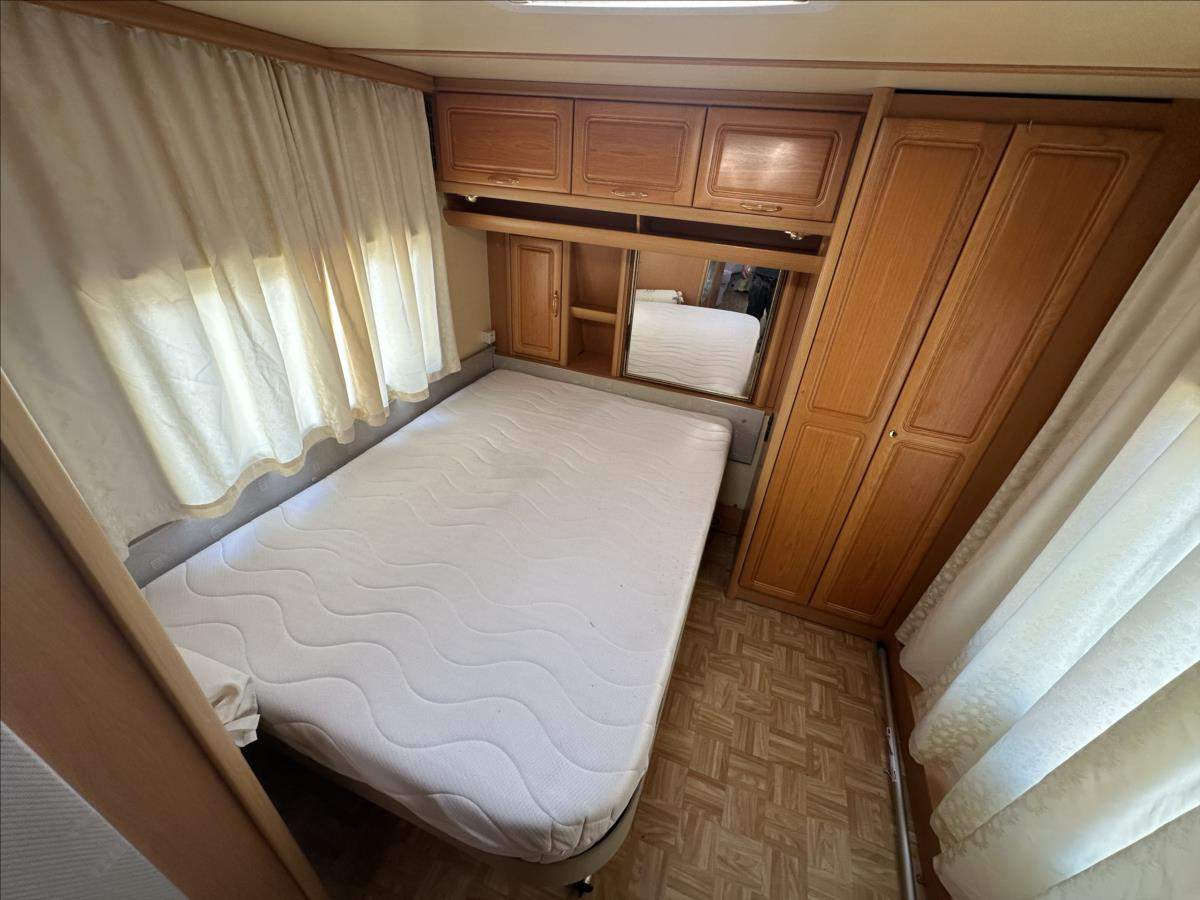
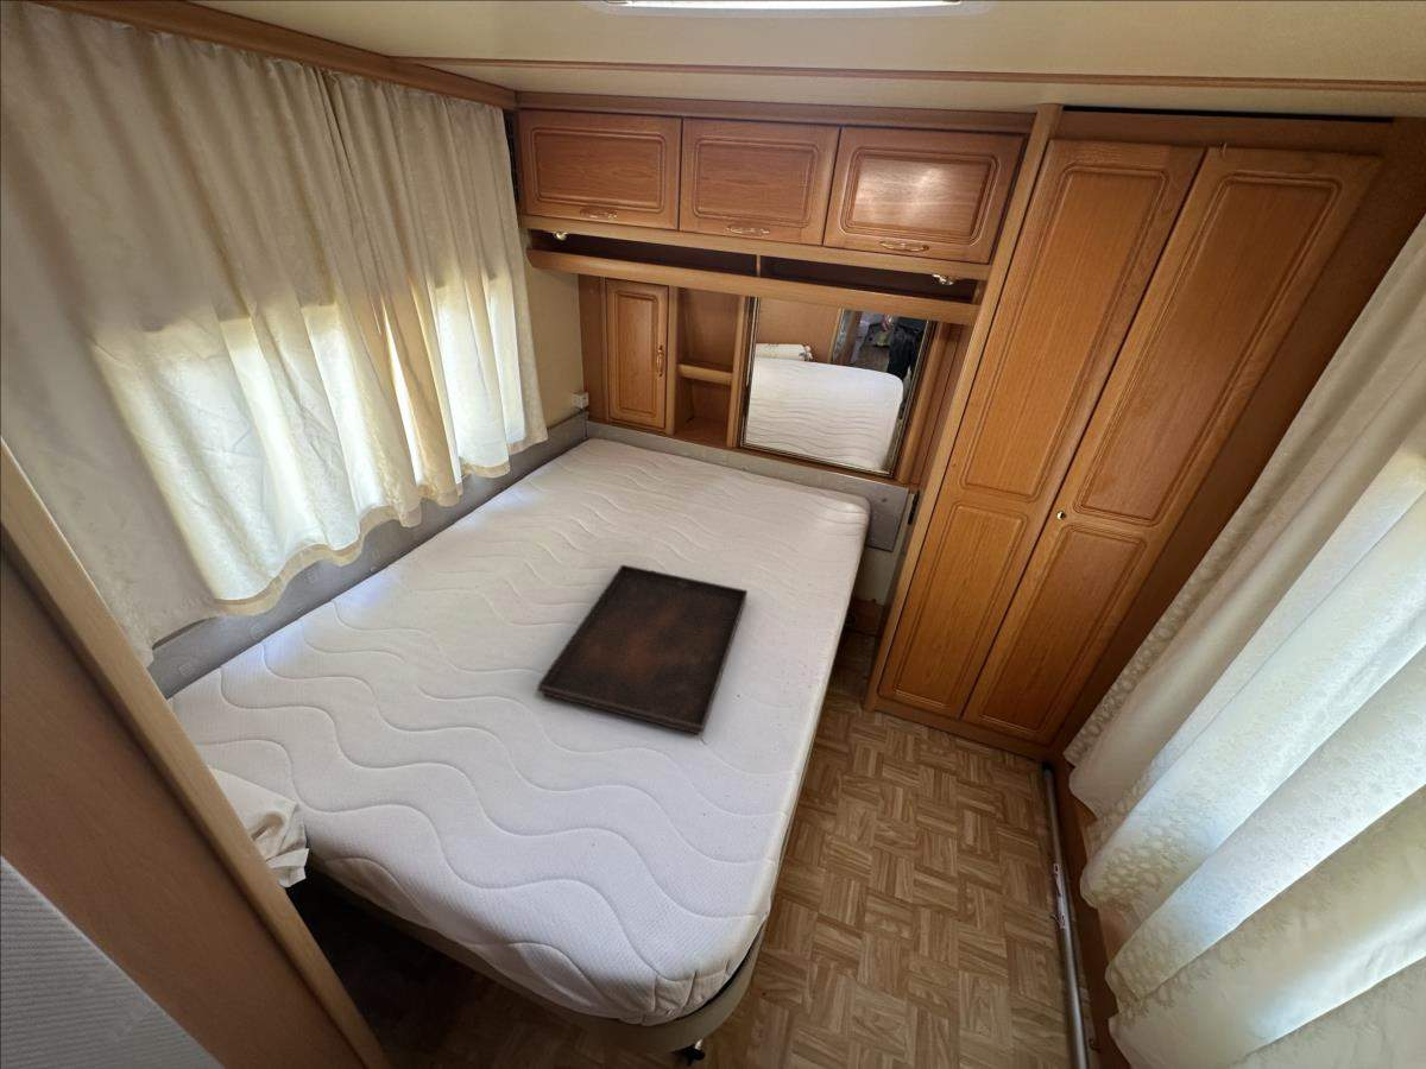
+ serving tray (655, 637)
